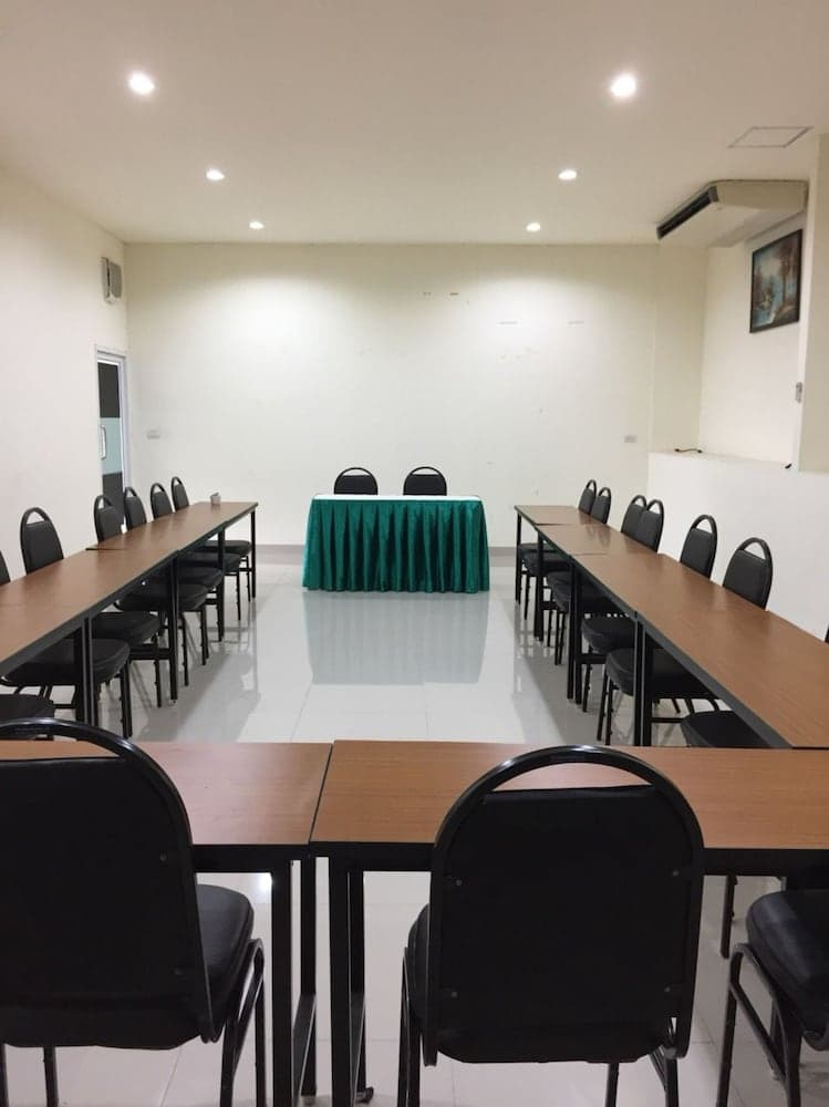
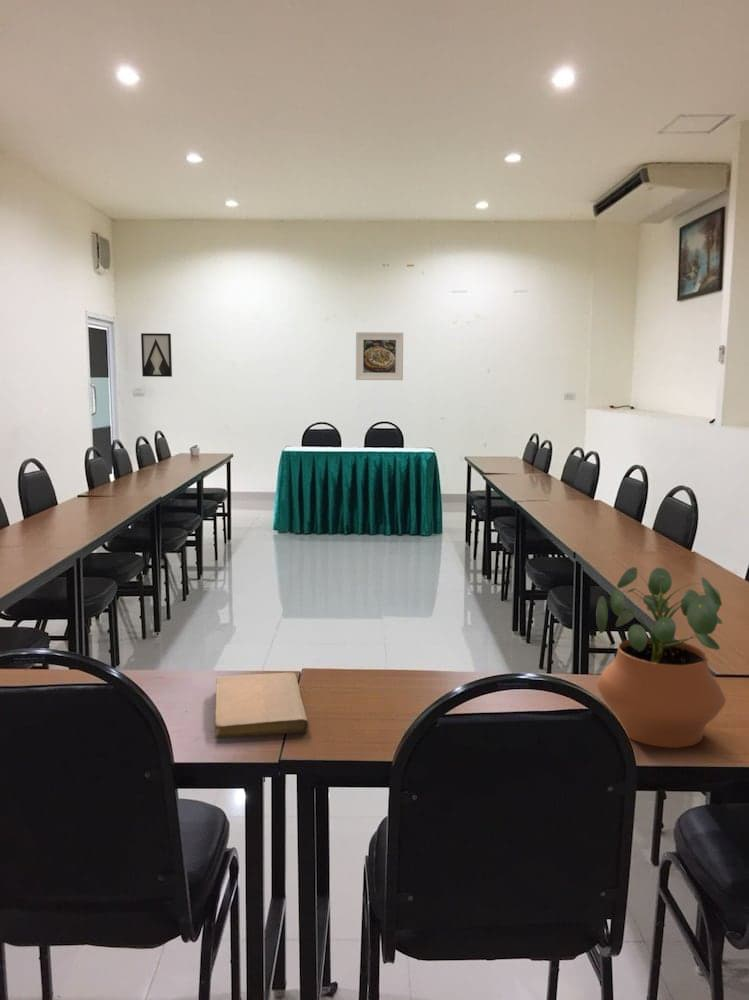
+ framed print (379, 356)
+ wall art (156, 355)
+ potted plant (660, 646)
+ notebook (259, 702)
